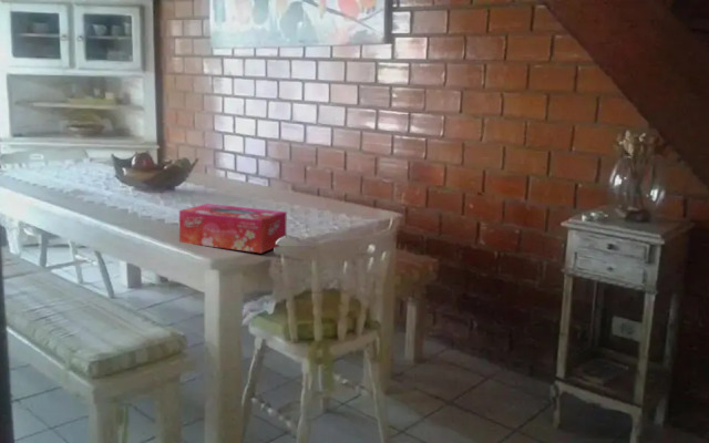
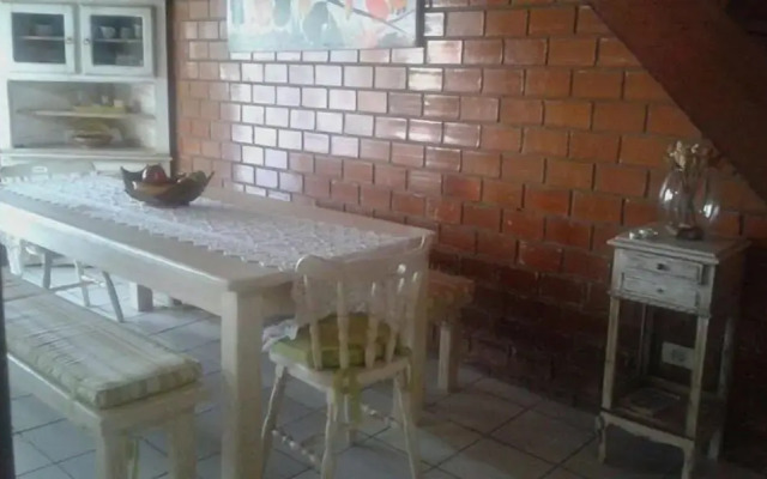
- tissue box (233, 227)
